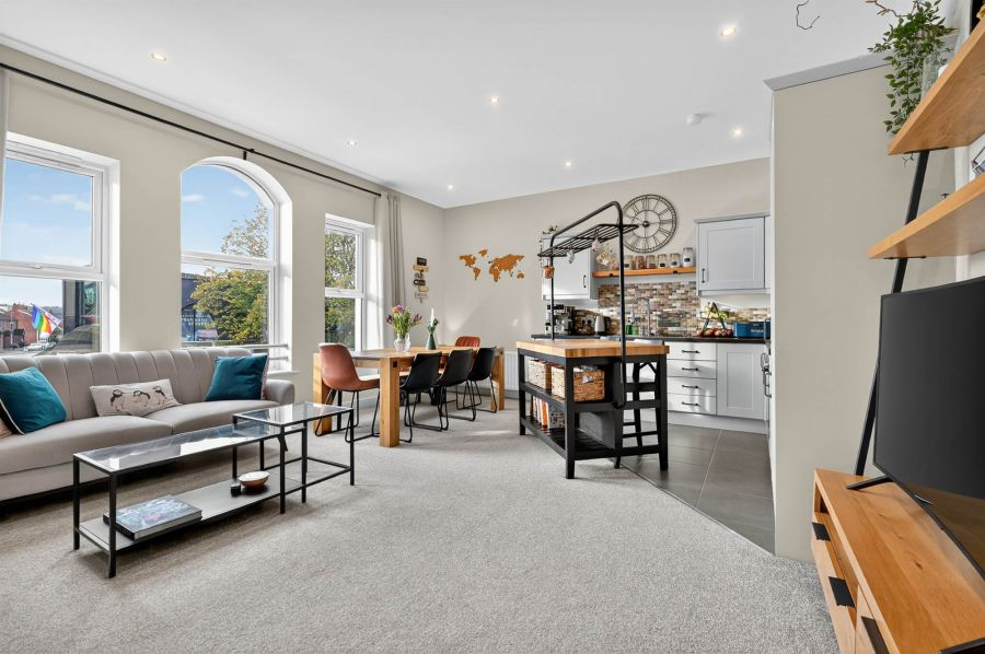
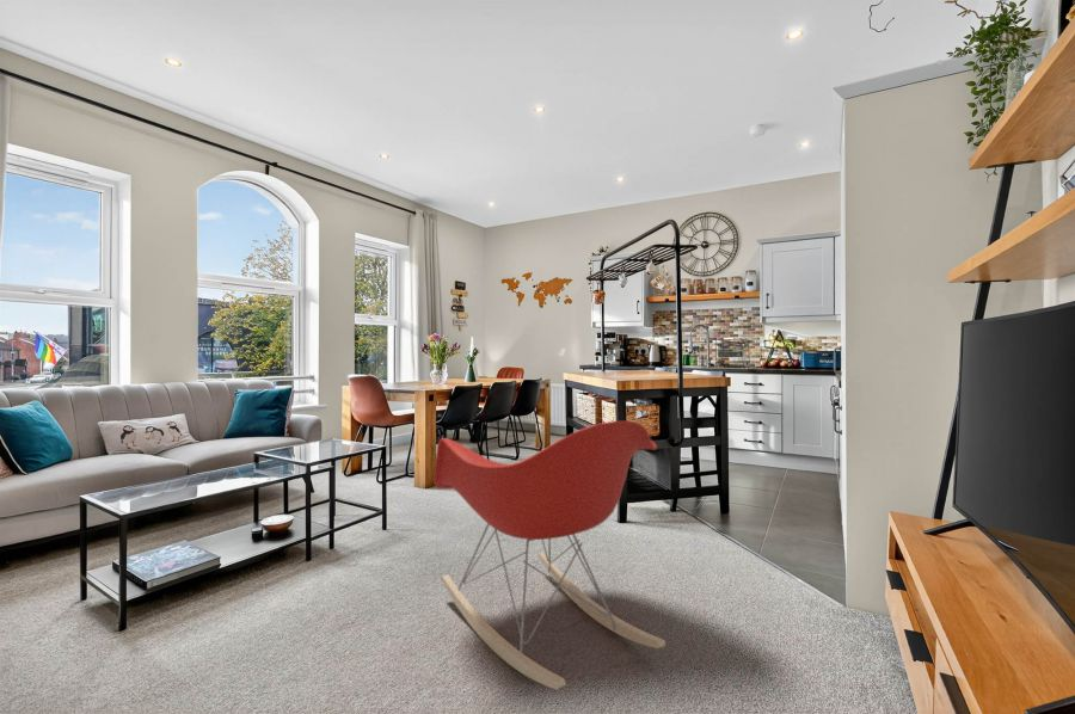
+ armchair (545, 519)
